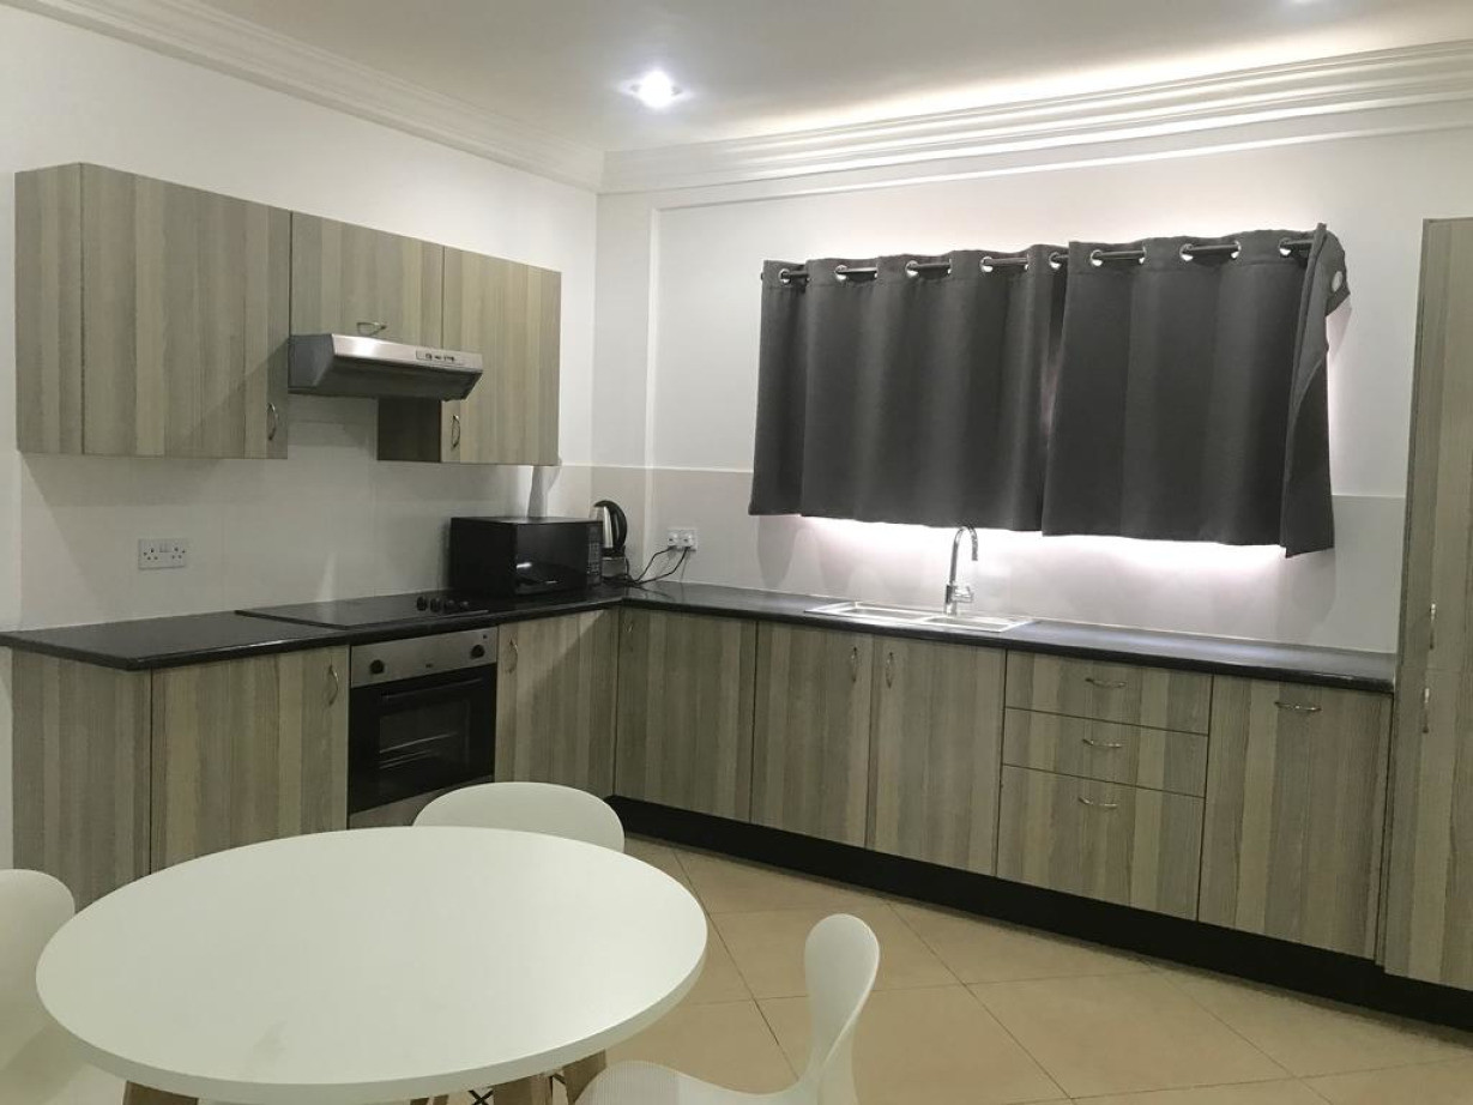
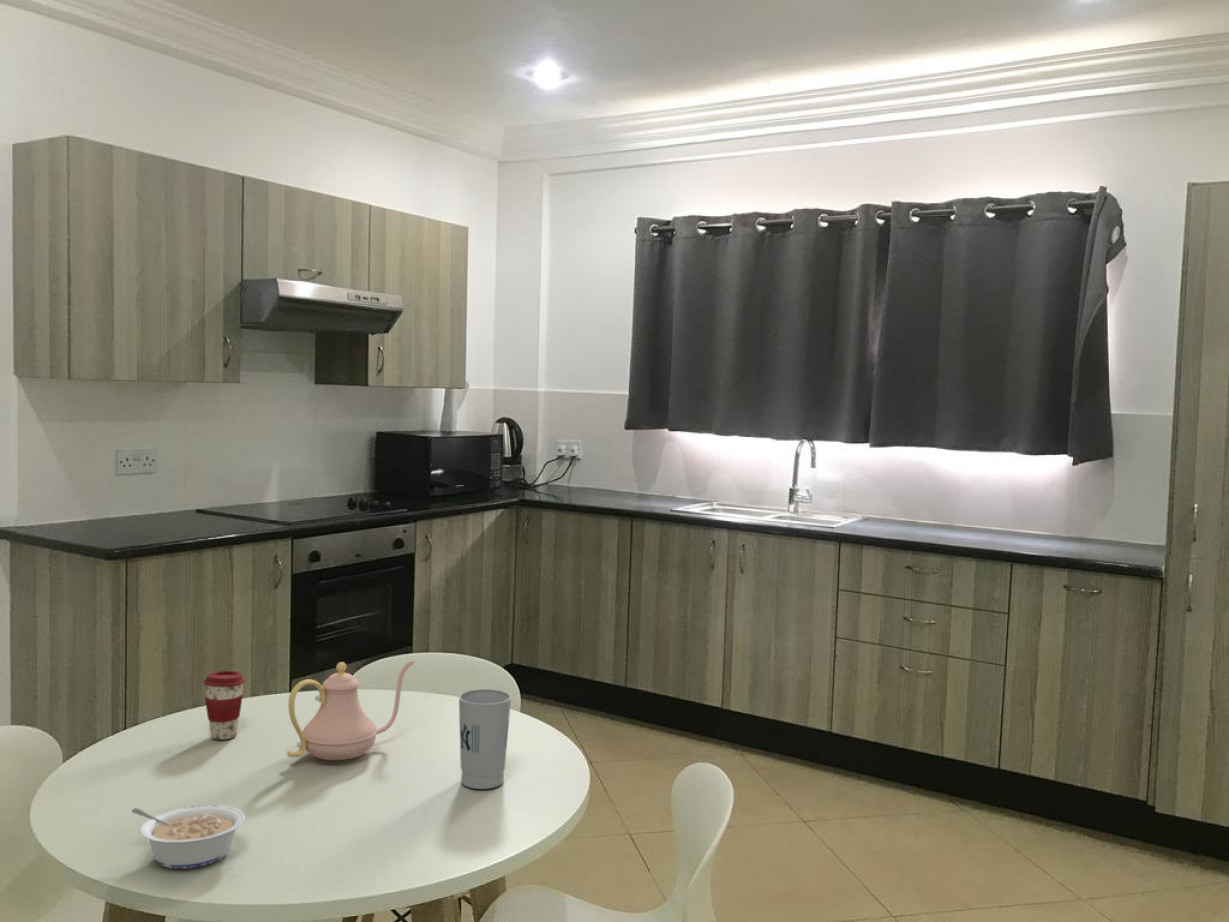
+ legume (188, 836)
+ coffee cup (224, 705)
+ cup (483, 738)
+ teapot (354, 705)
